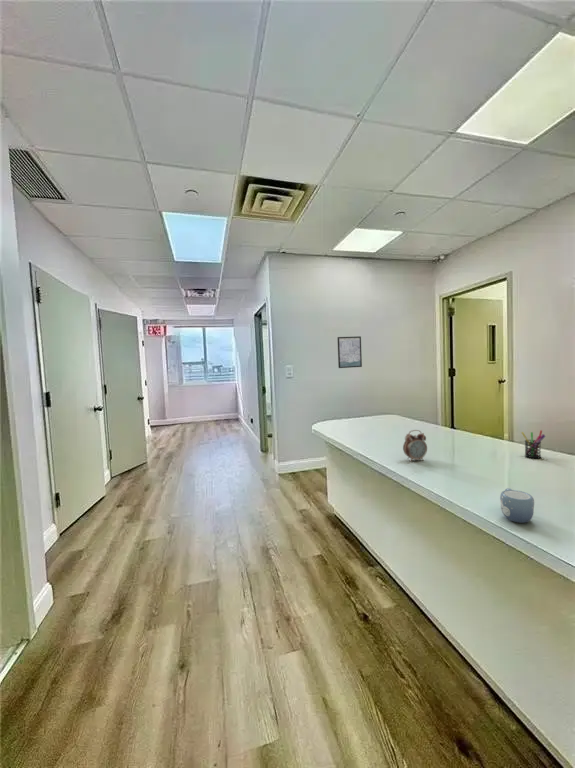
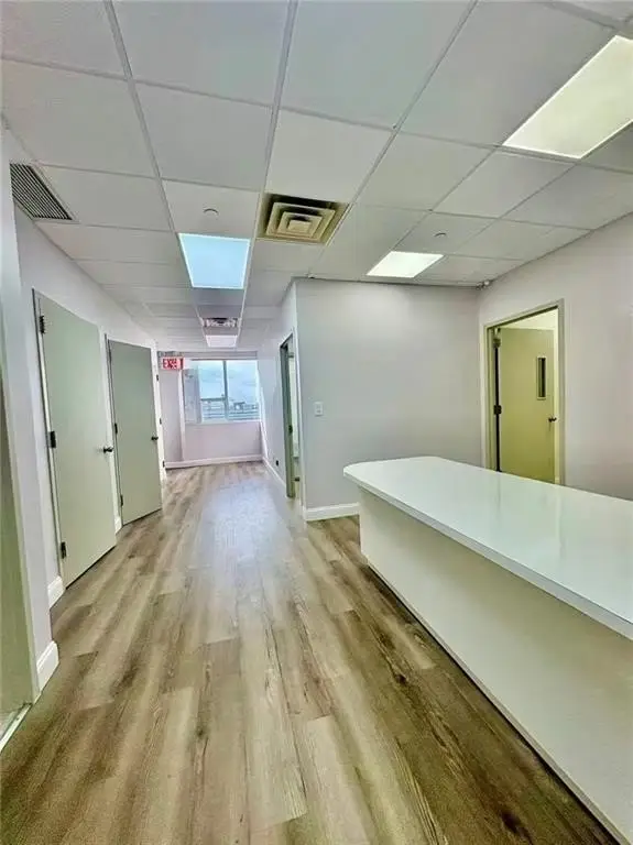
- pen holder (533, 443)
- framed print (349, 352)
- alarm clock (415, 445)
- mug (514, 504)
